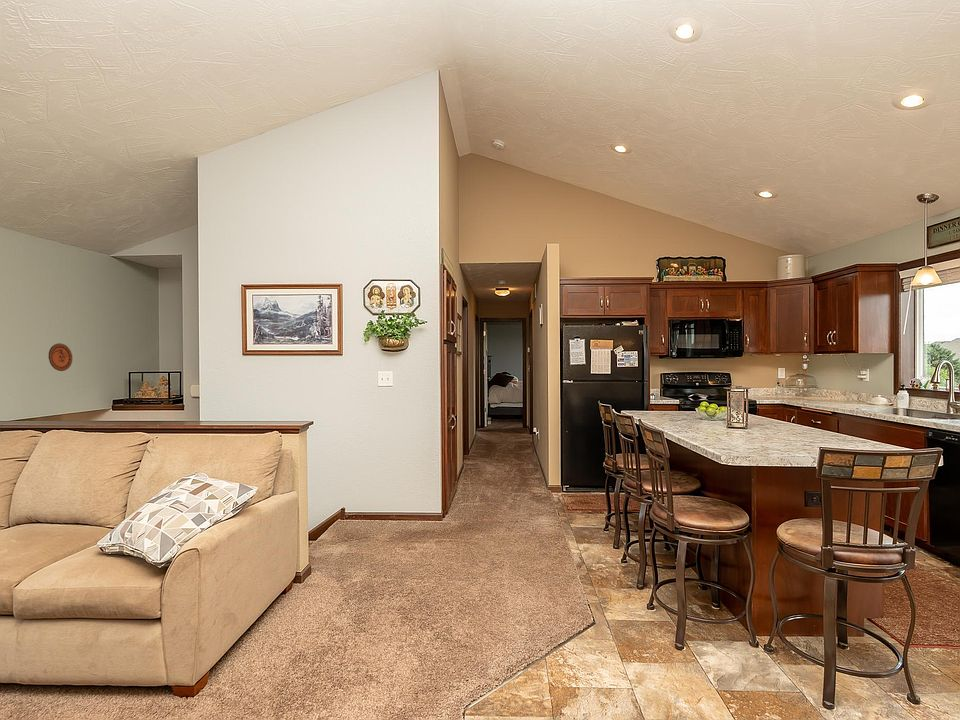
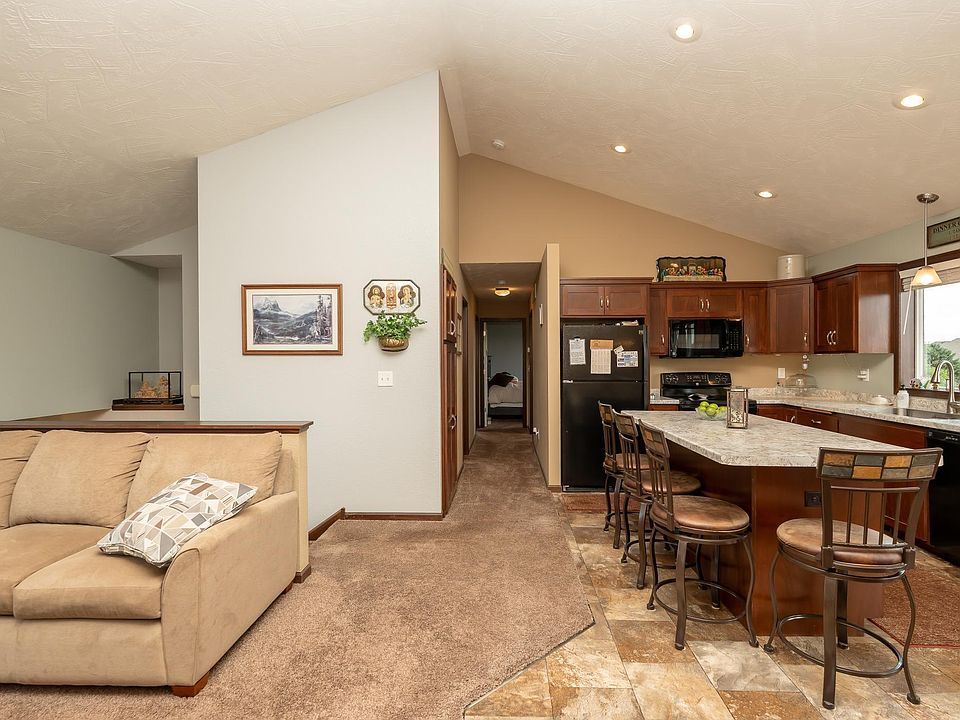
- decorative plate (60, 357)
